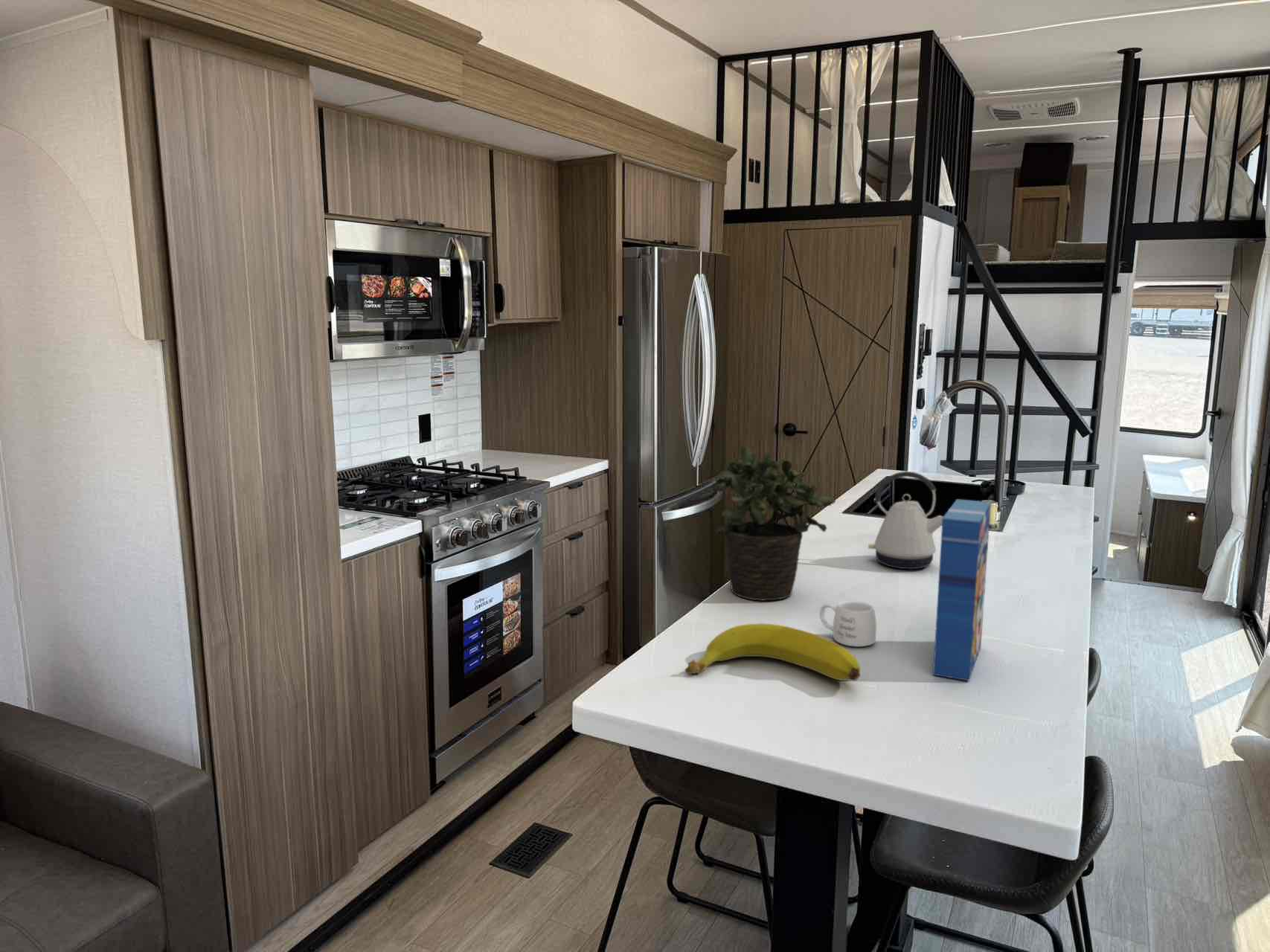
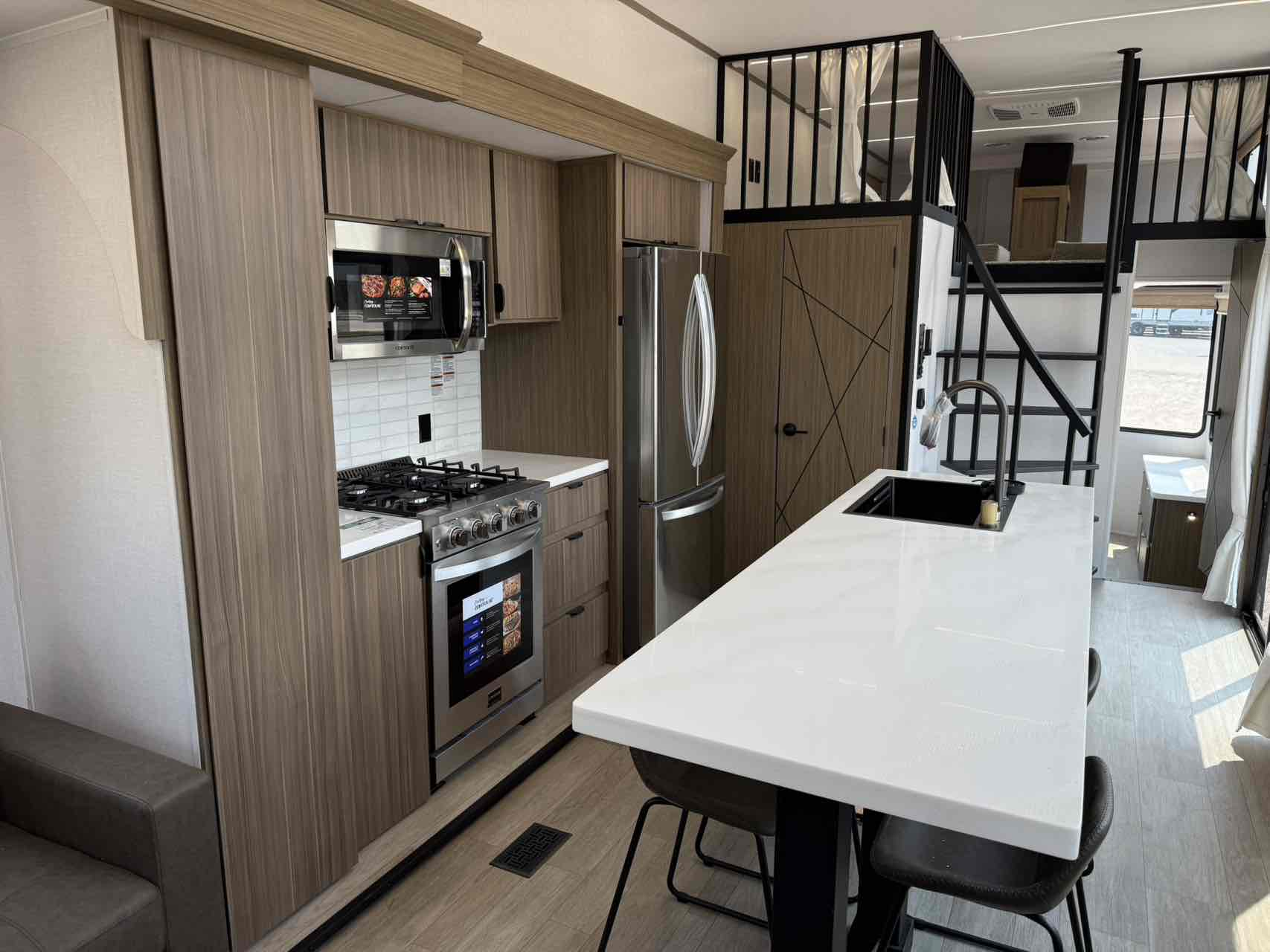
- potted plant (758, 518)
- banana (781, 655)
- cereal box (963, 586)
- mug (847, 621)
- kettle (908, 518)
